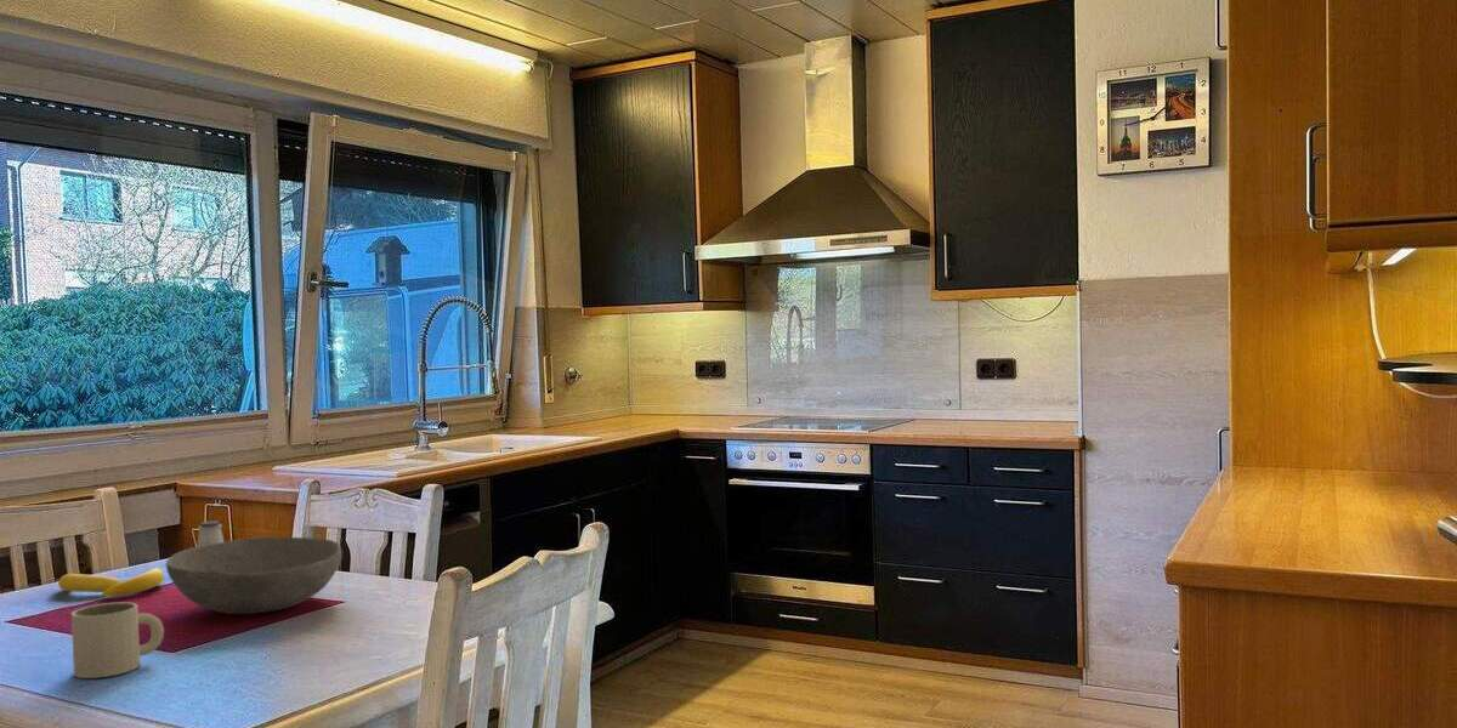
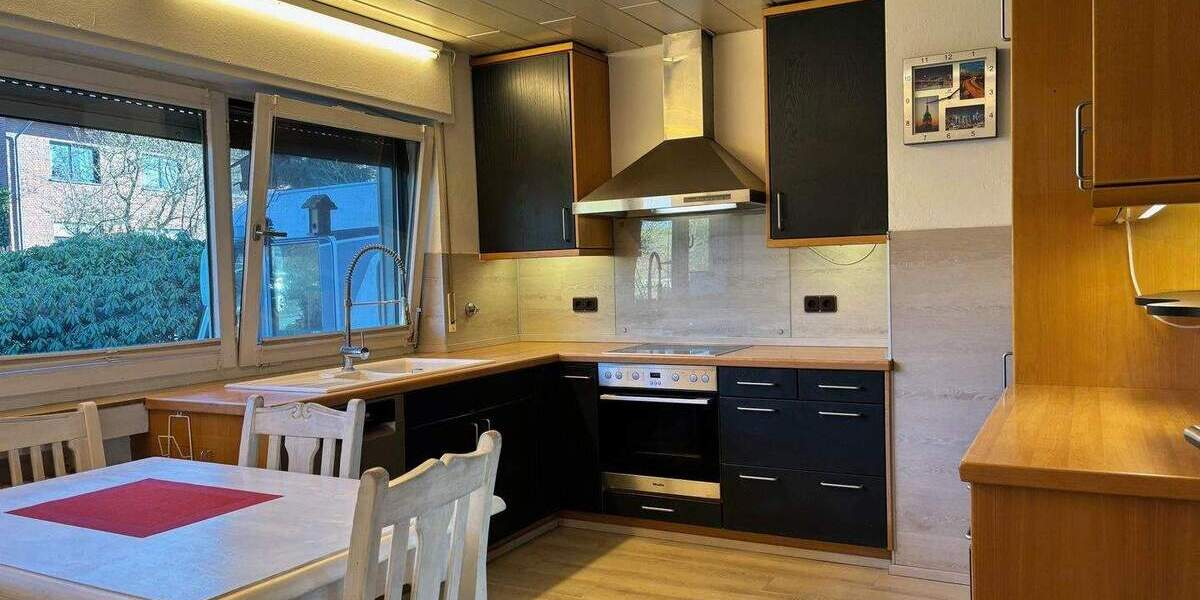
- banana (113, 579)
- mug (119, 636)
- saltshaker (210, 544)
- bowl (256, 579)
